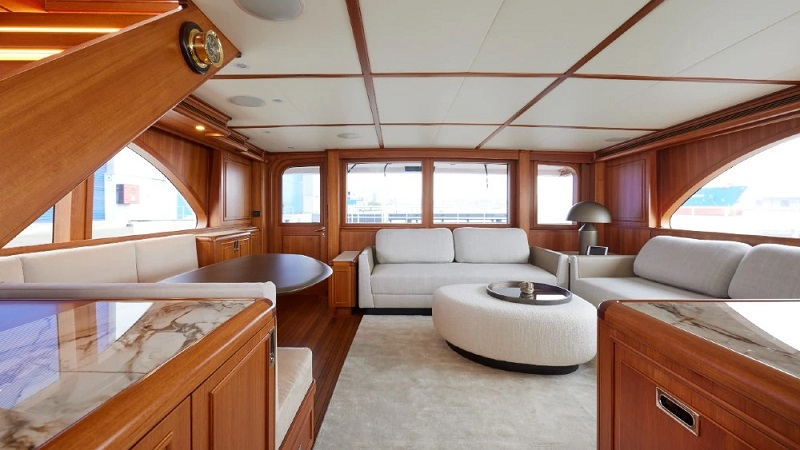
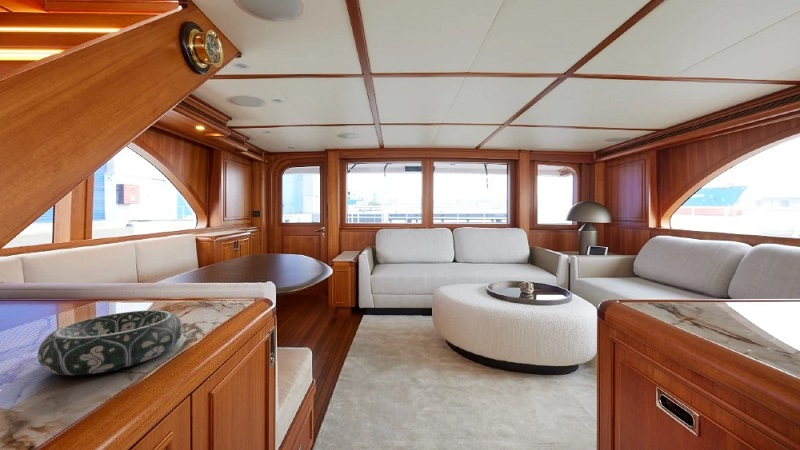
+ decorative bowl (118, 339)
